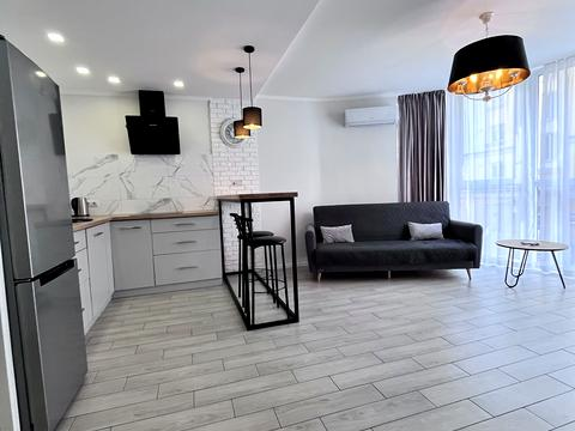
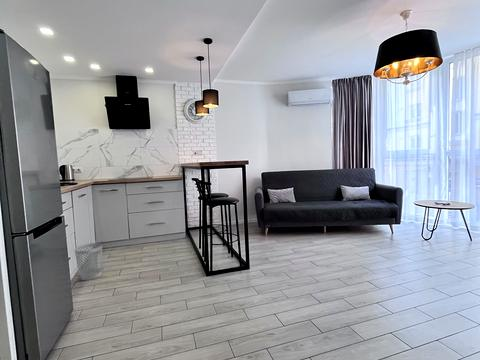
+ wastebasket (89, 261)
